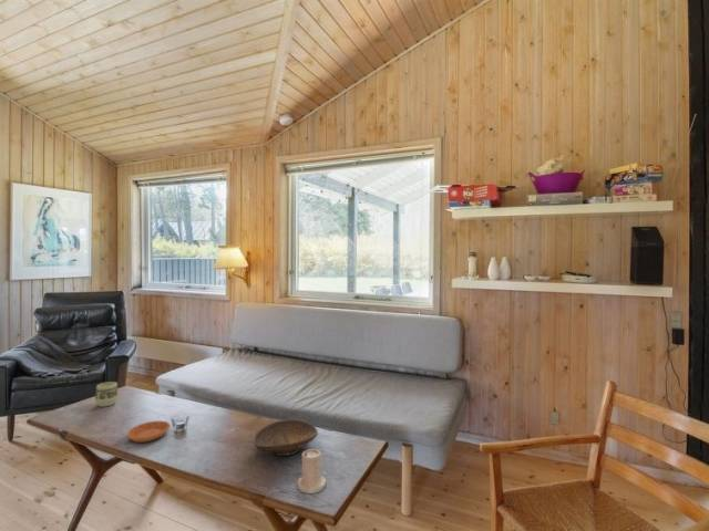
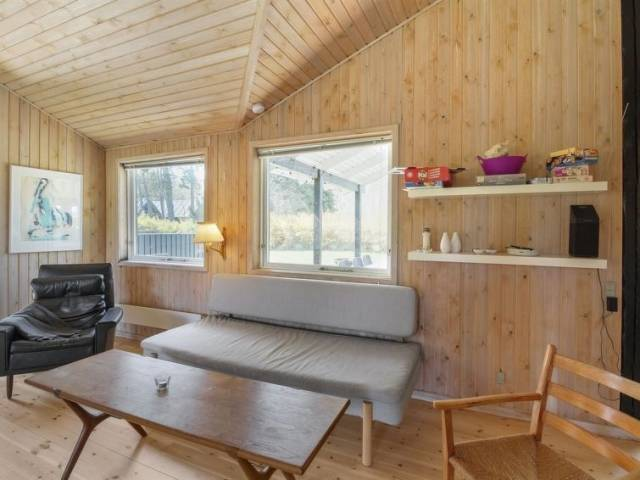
- saucer (148, 431)
- candle (311, 467)
- cup (106, 394)
- decorative bowl (286, 439)
